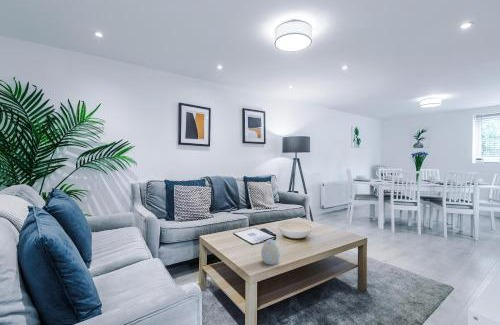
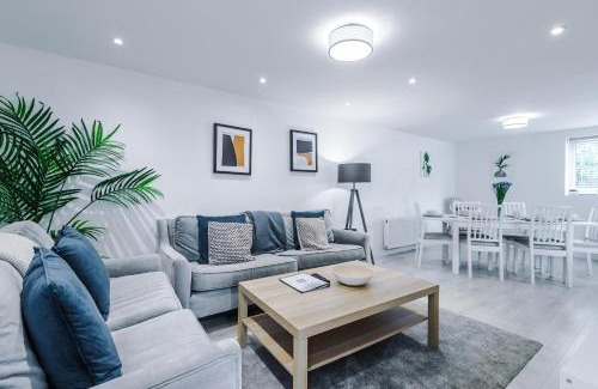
- decorative egg (270, 250)
